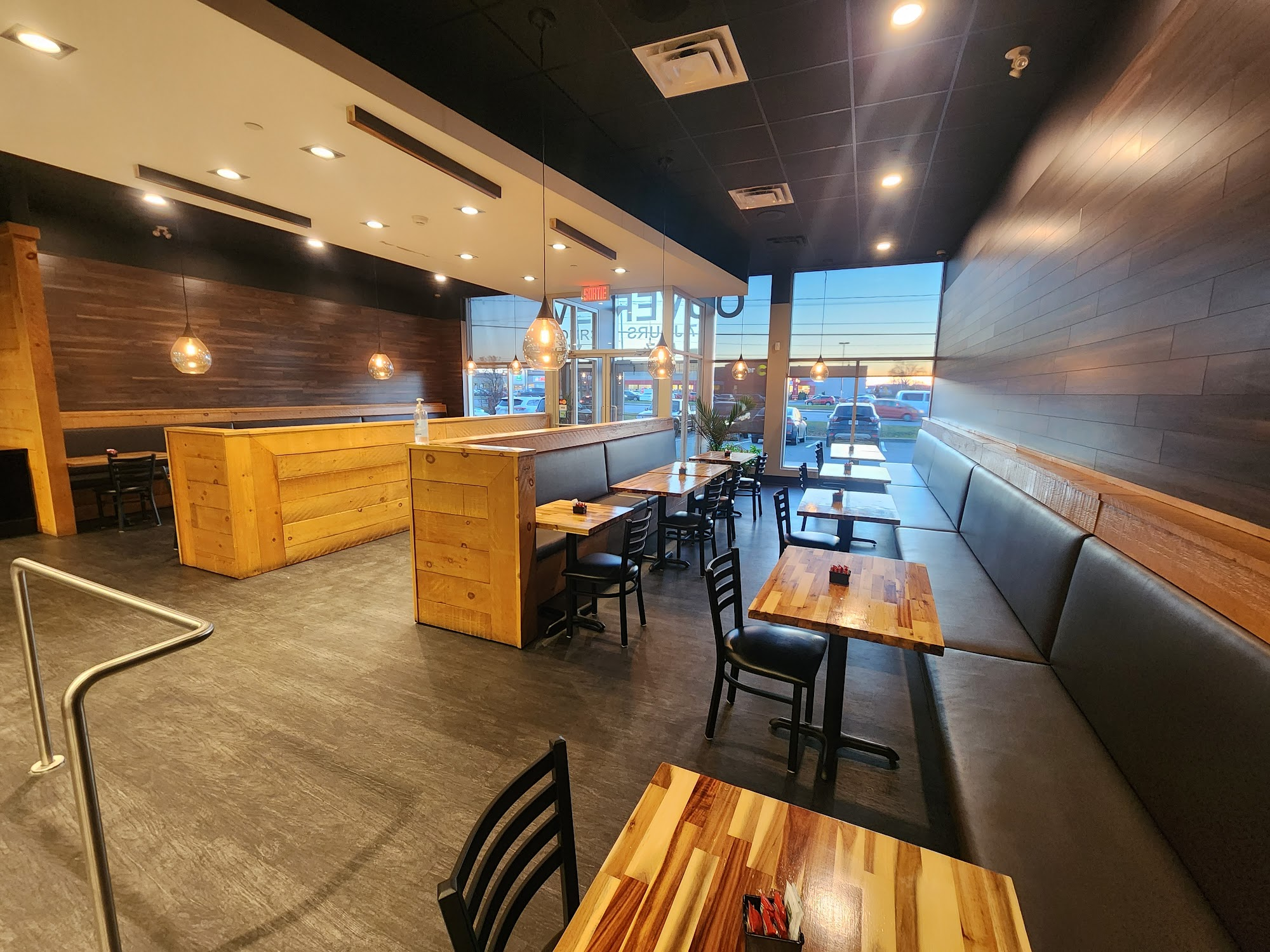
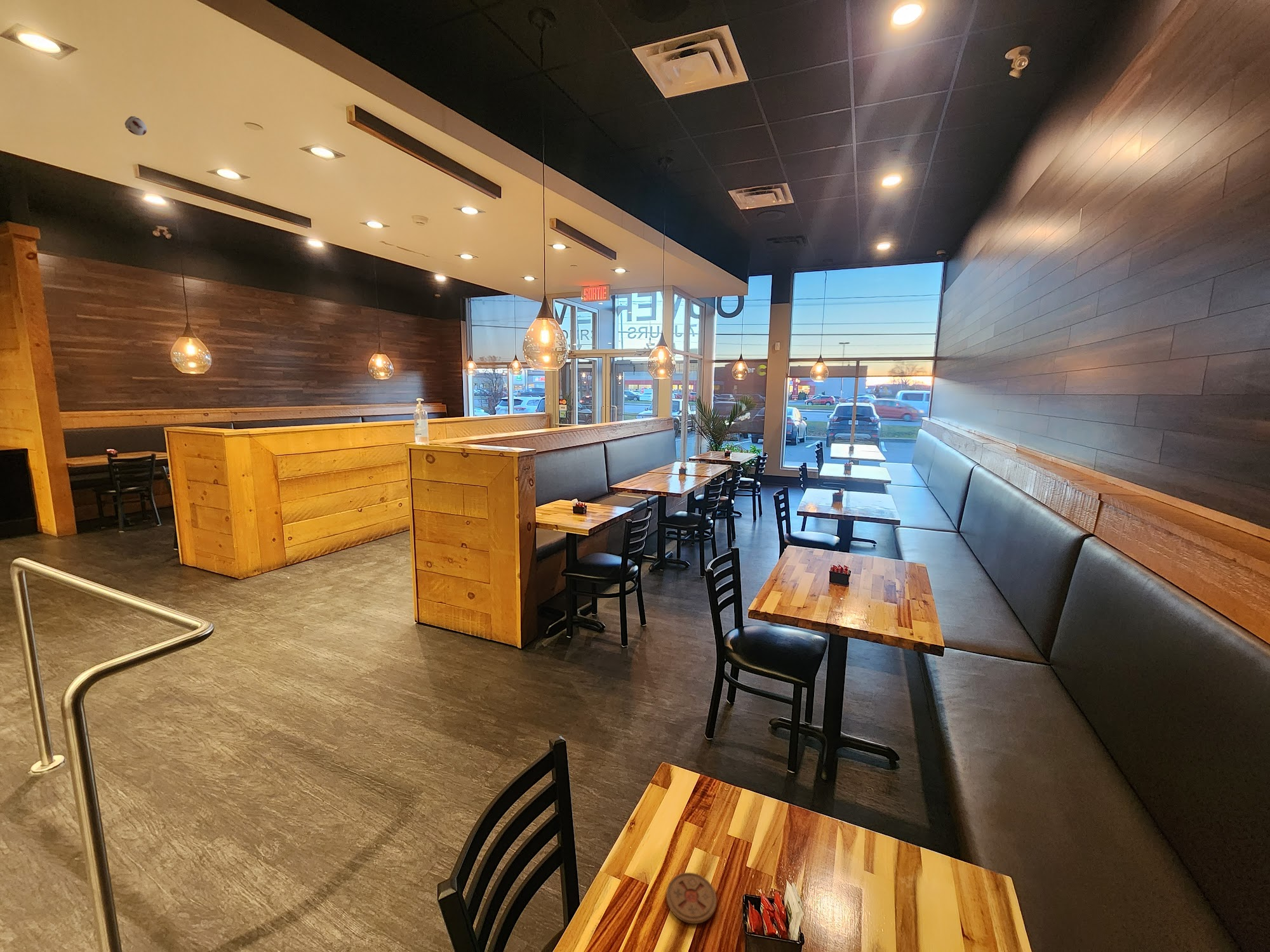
+ smoke detector (135, 126)
+ coaster (691, 897)
